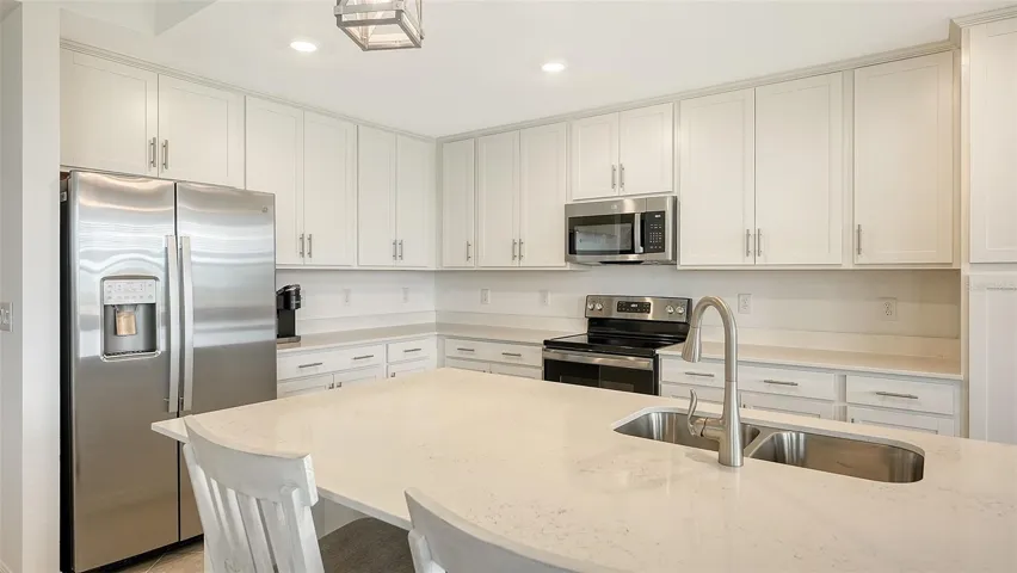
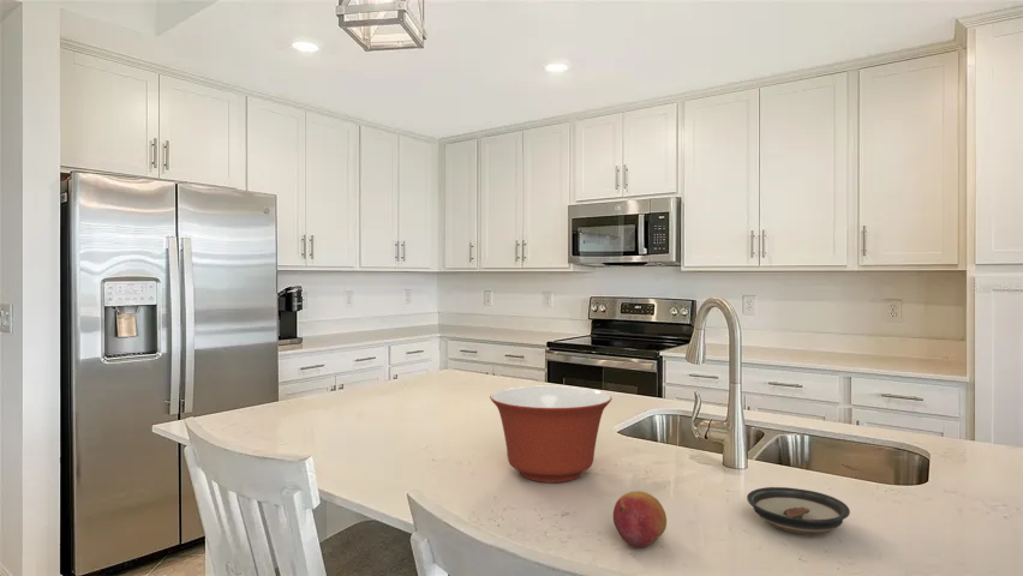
+ mixing bowl (550, 433)
+ saucer (796, 514)
+ fruit (639, 516)
